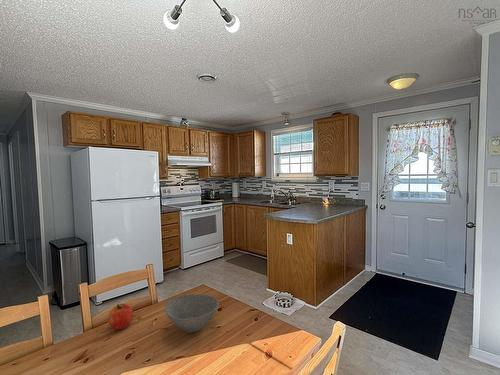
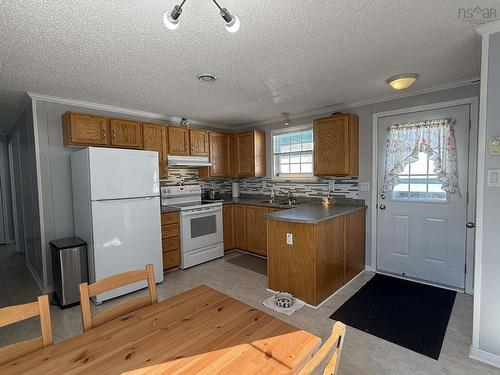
- bowl (192, 315)
- apple (120, 315)
